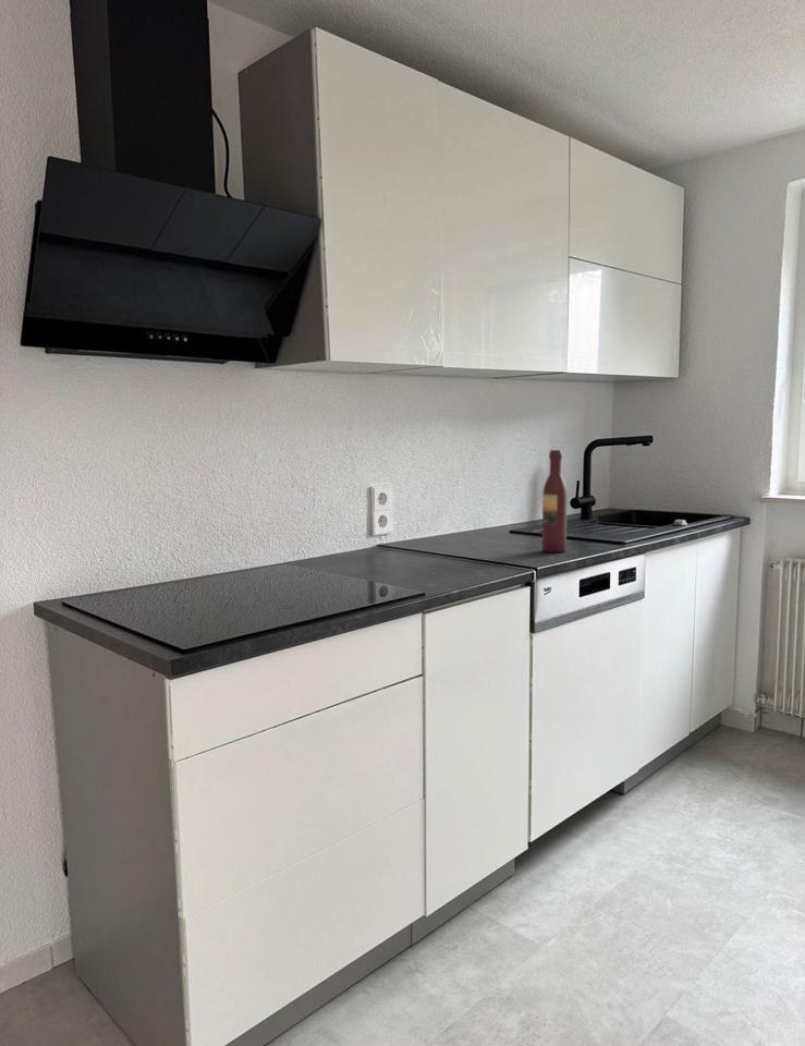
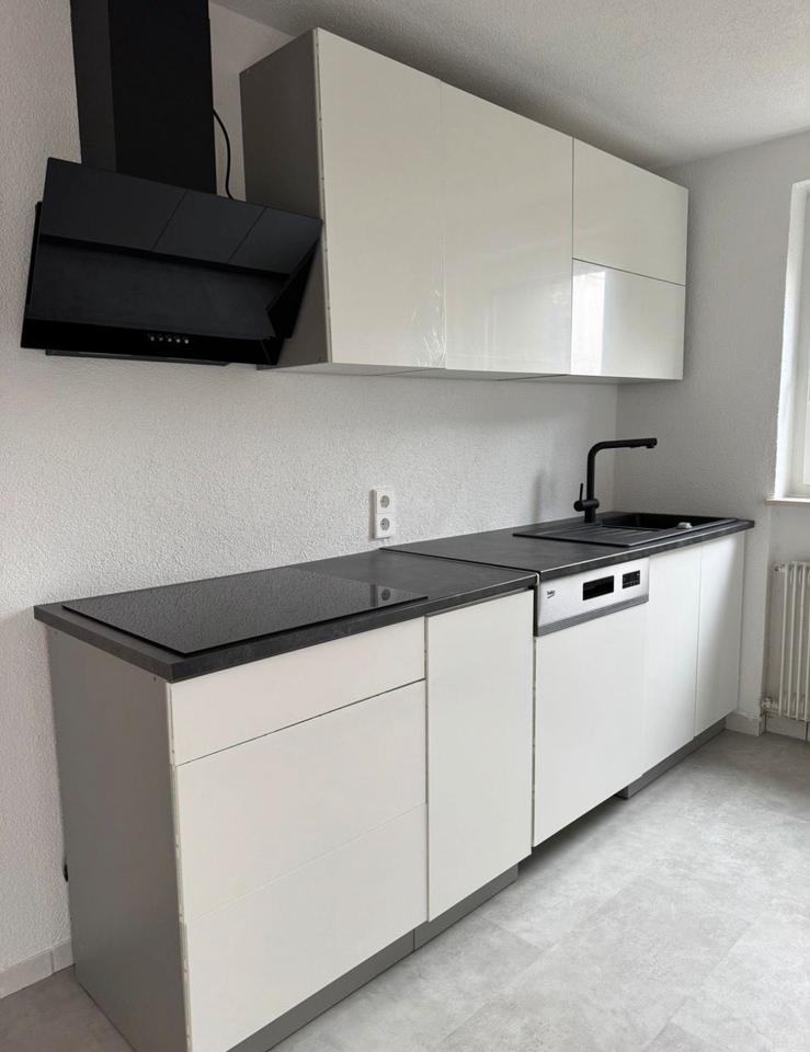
- wine bottle (554, 500)
